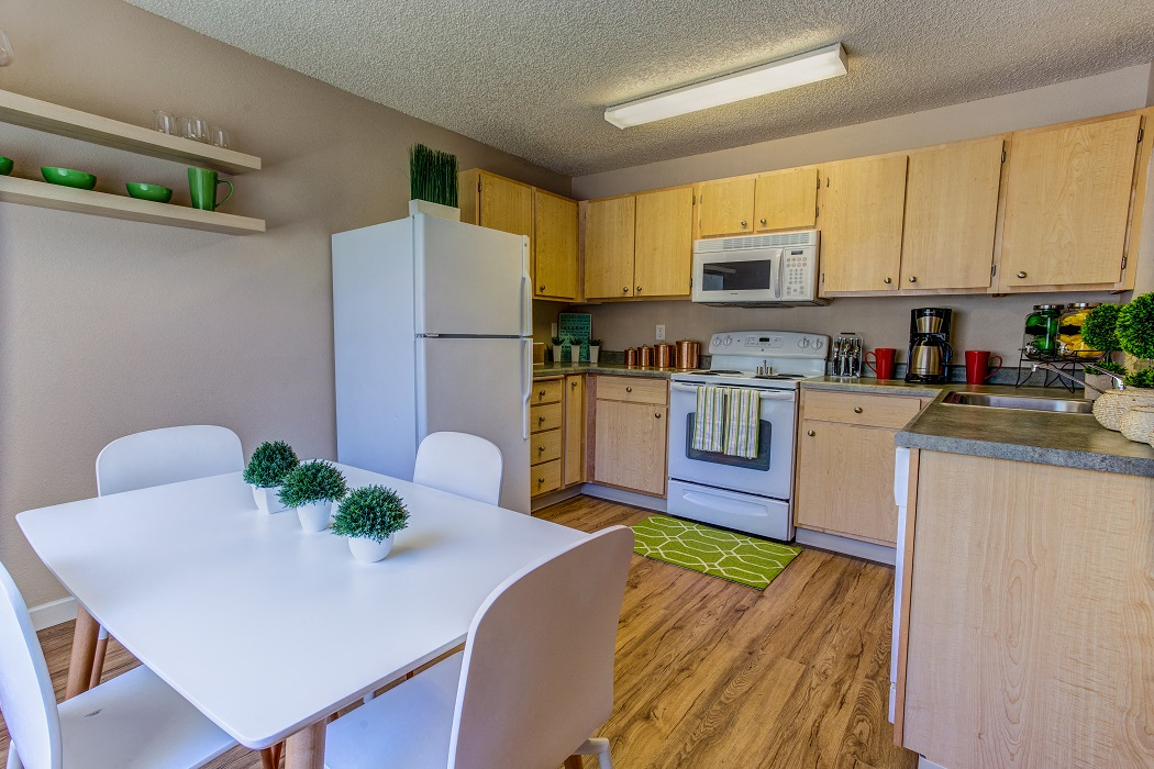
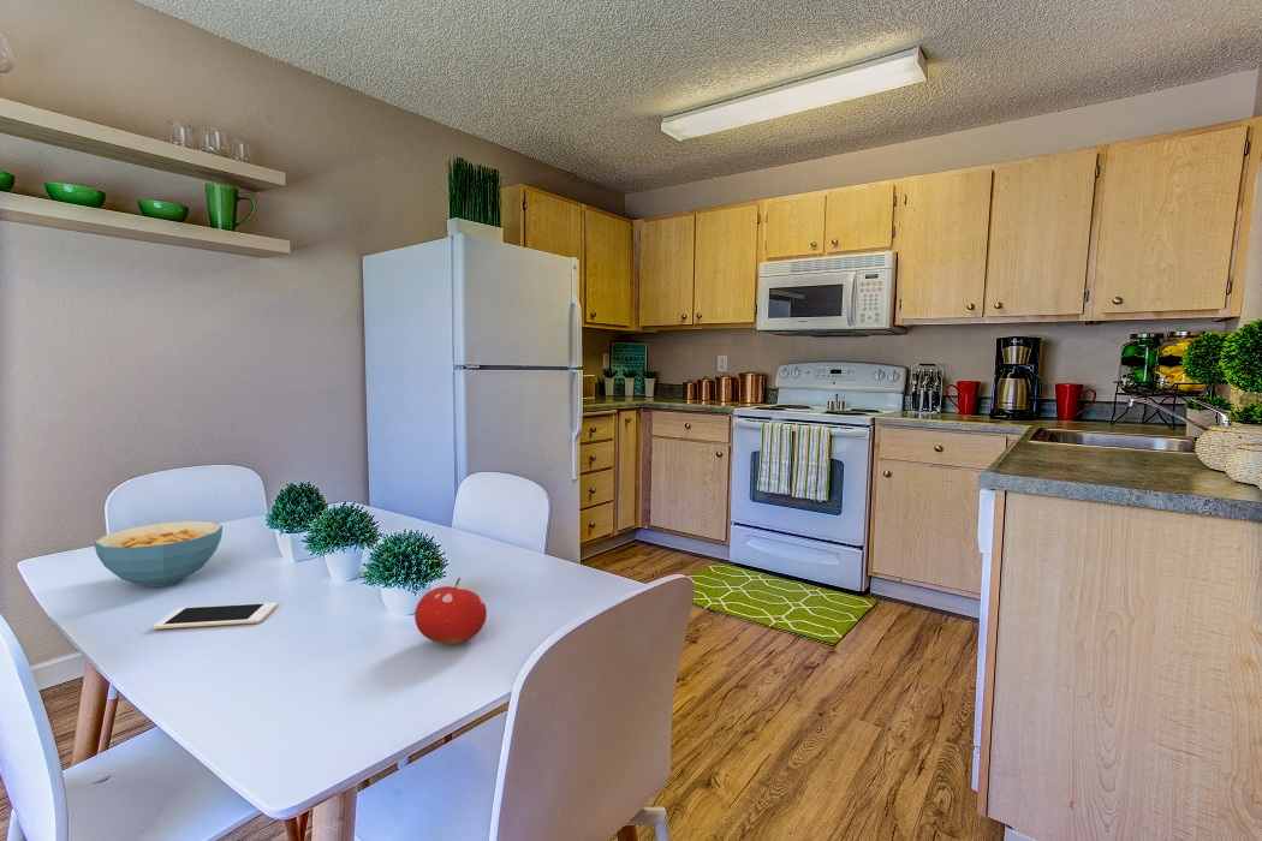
+ fruit (451, 610)
+ cereal bowl (162, 556)
+ cell phone (218, 615)
